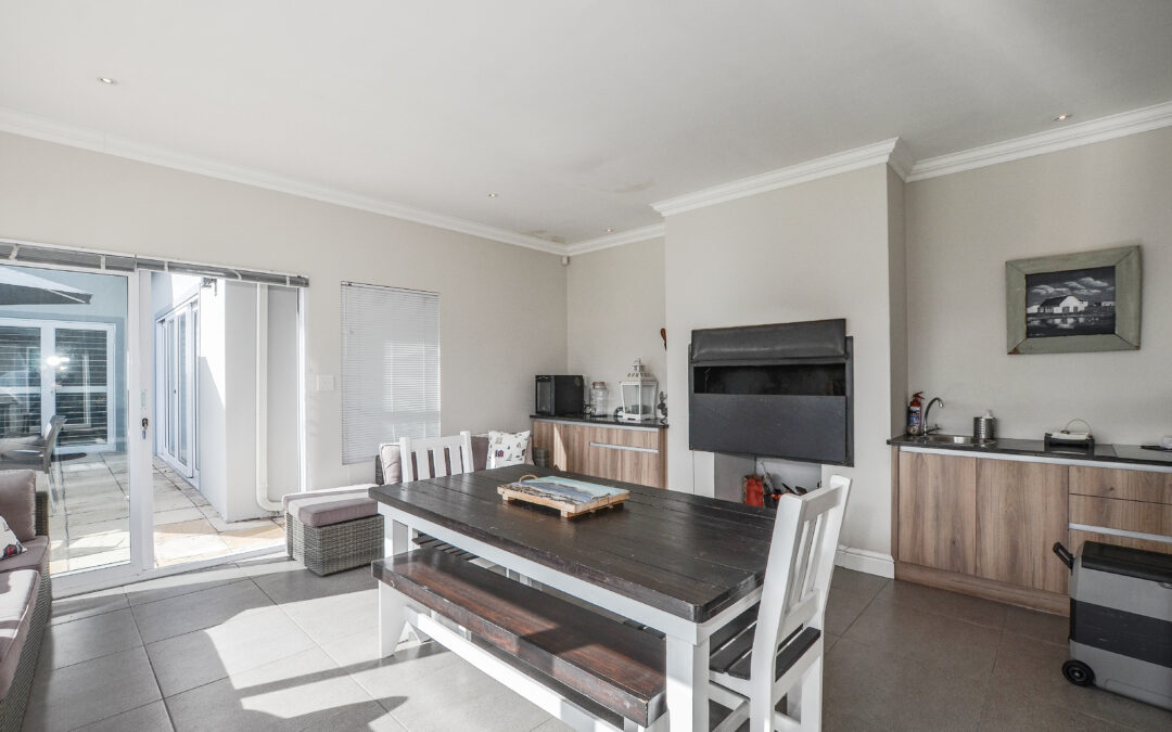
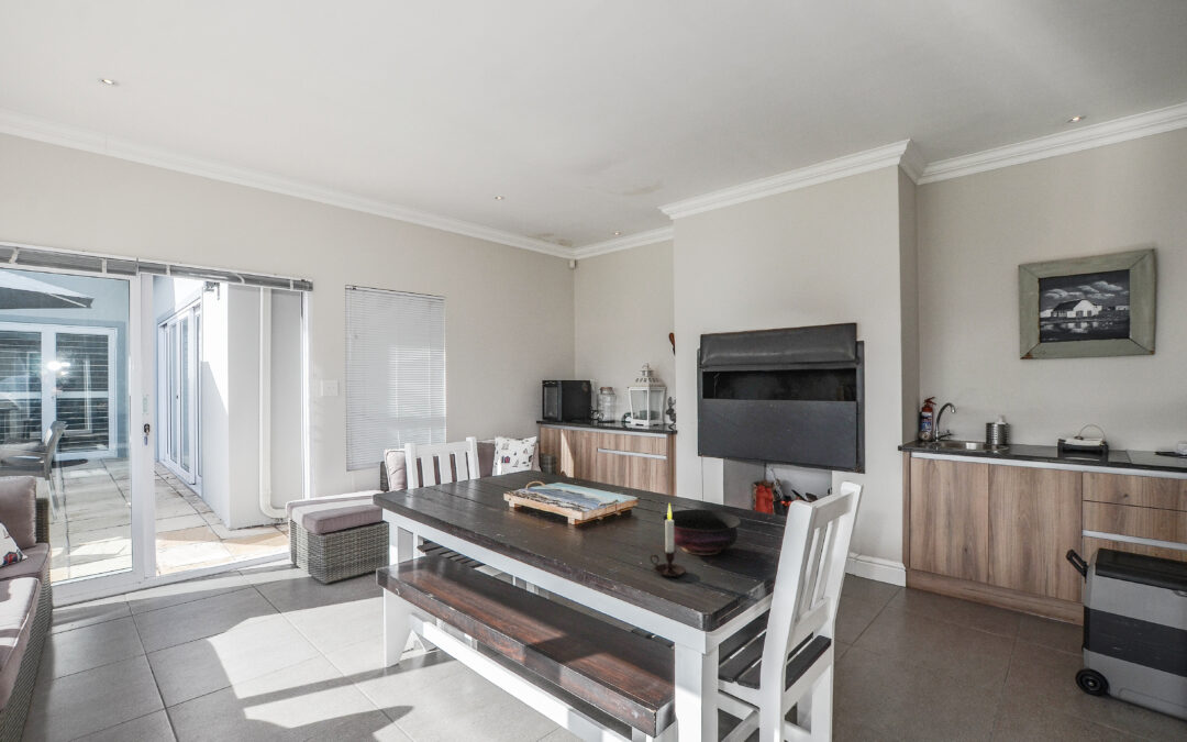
+ bowl (701, 533)
+ candle (666, 536)
